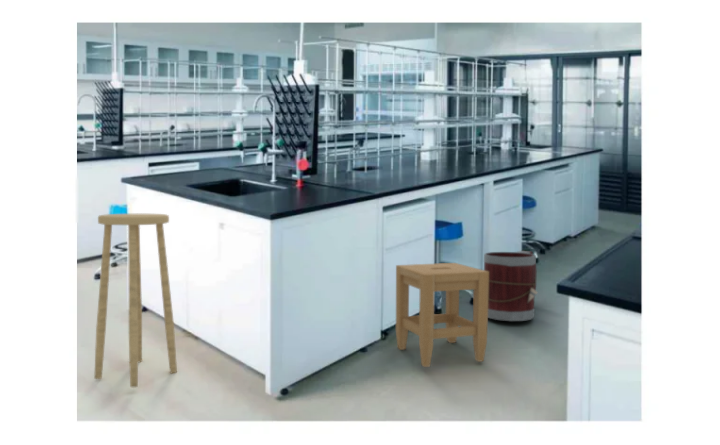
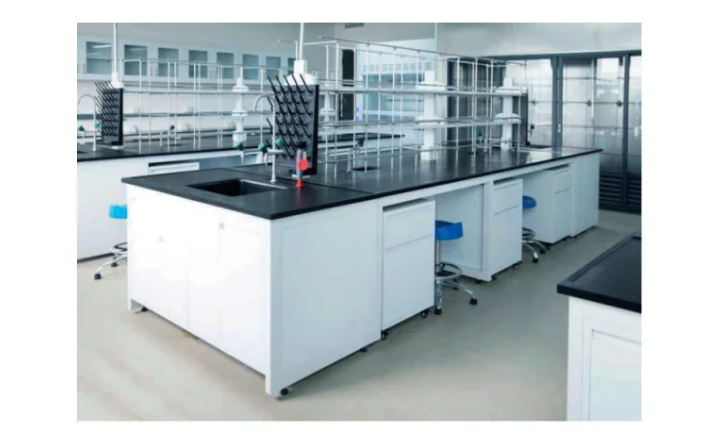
- stool (440, 314)
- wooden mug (519, 284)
- stool (135, 295)
